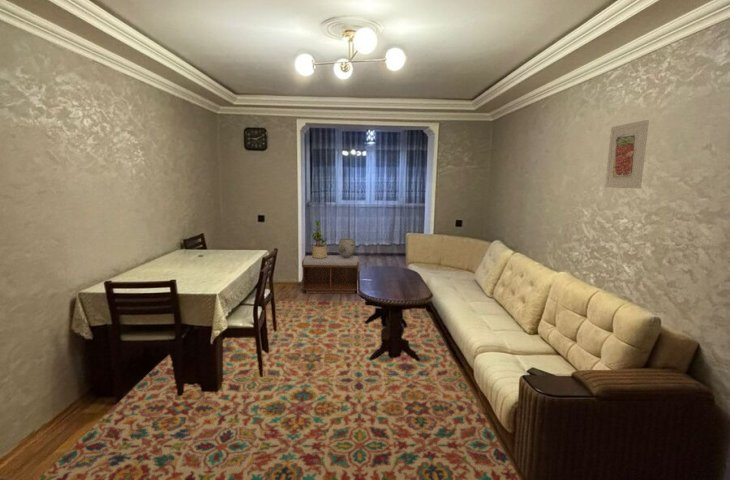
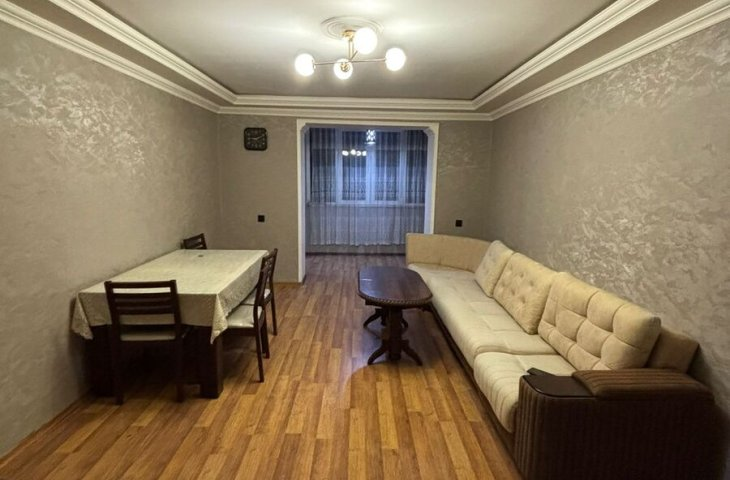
- potted plant (320, 238)
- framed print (625, 156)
- ceramic pot (346, 248)
- rug (310, 359)
- bench (331, 273)
